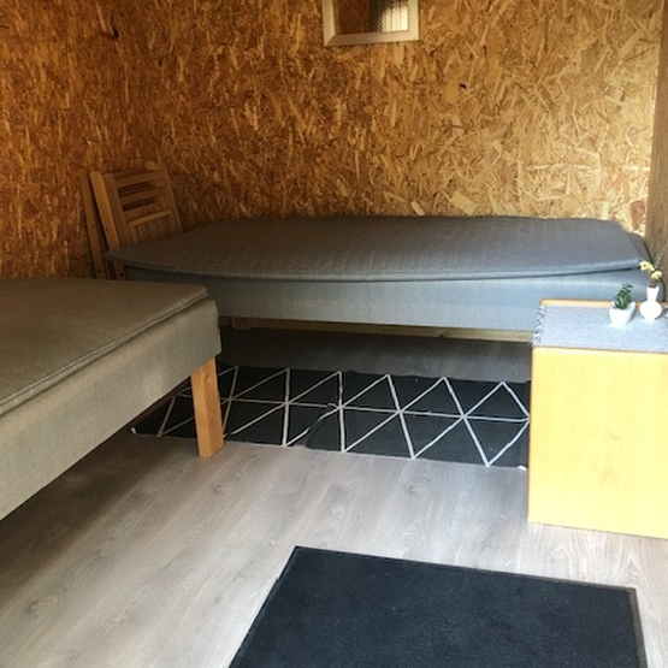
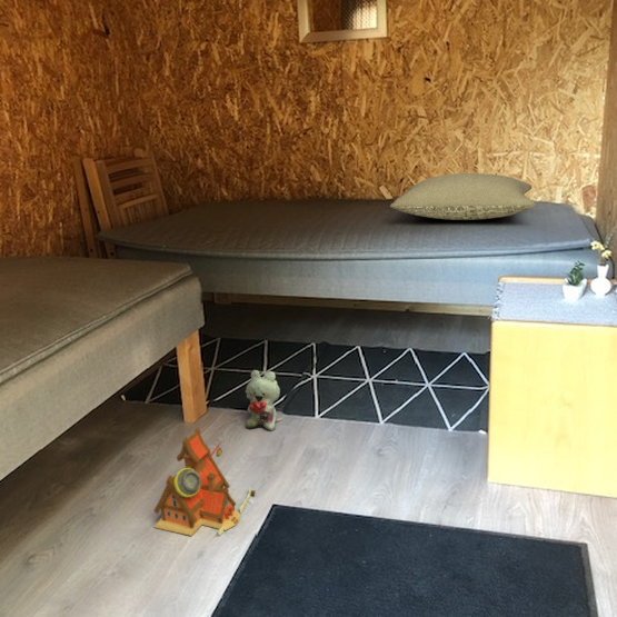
+ plush toy (262, 398)
+ toy house (206, 471)
+ pillow (464, 195)
